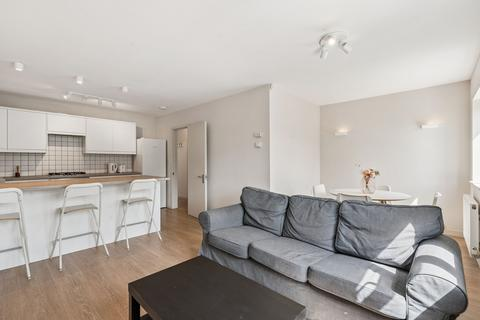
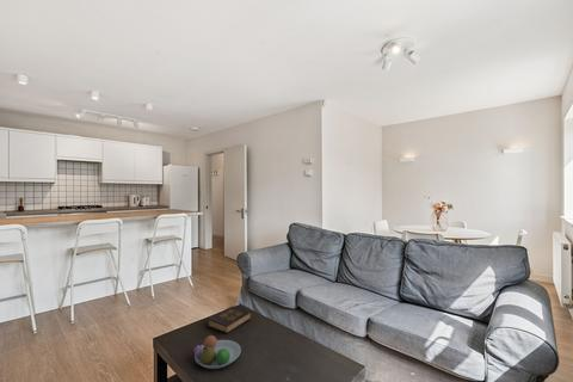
+ fruit bowl (217, 349)
+ hardback book (229, 319)
